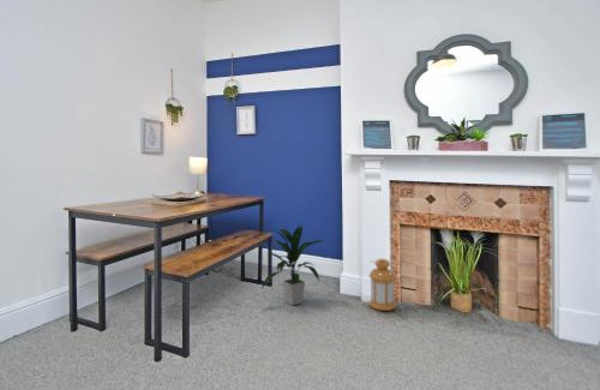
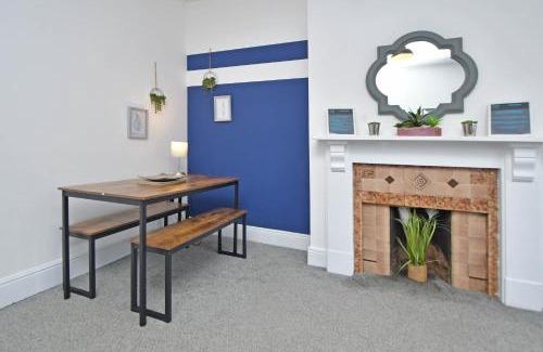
- indoor plant (290, 262)
- lantern (382, 282)
